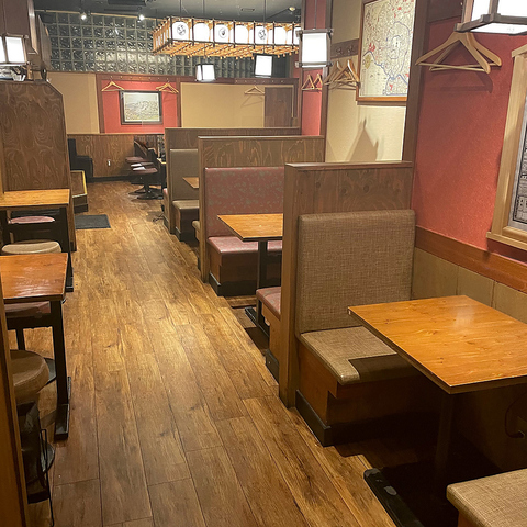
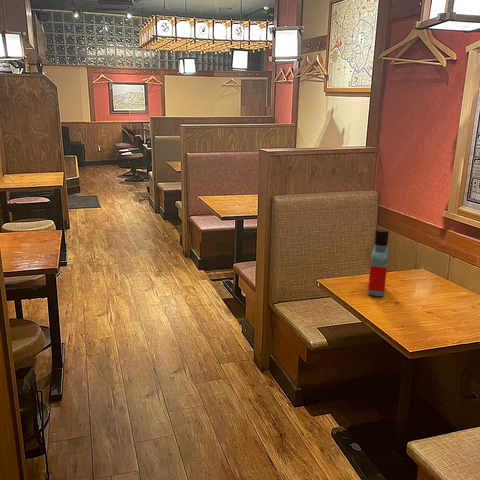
+ bottle (379, 261)
